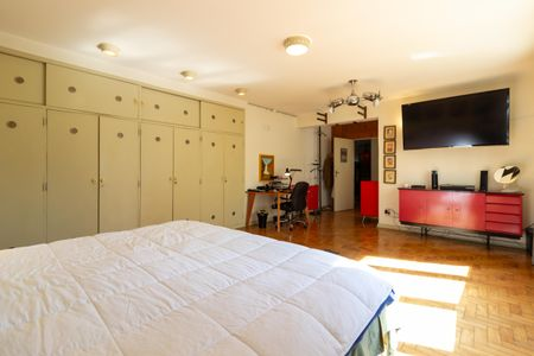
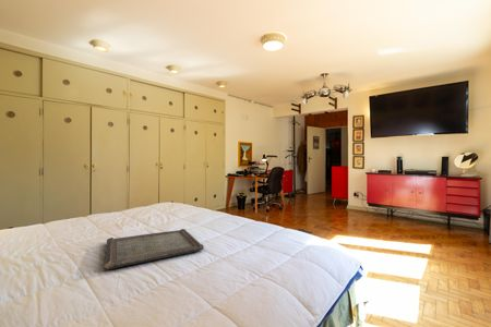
+ serving tray (153, 244)
